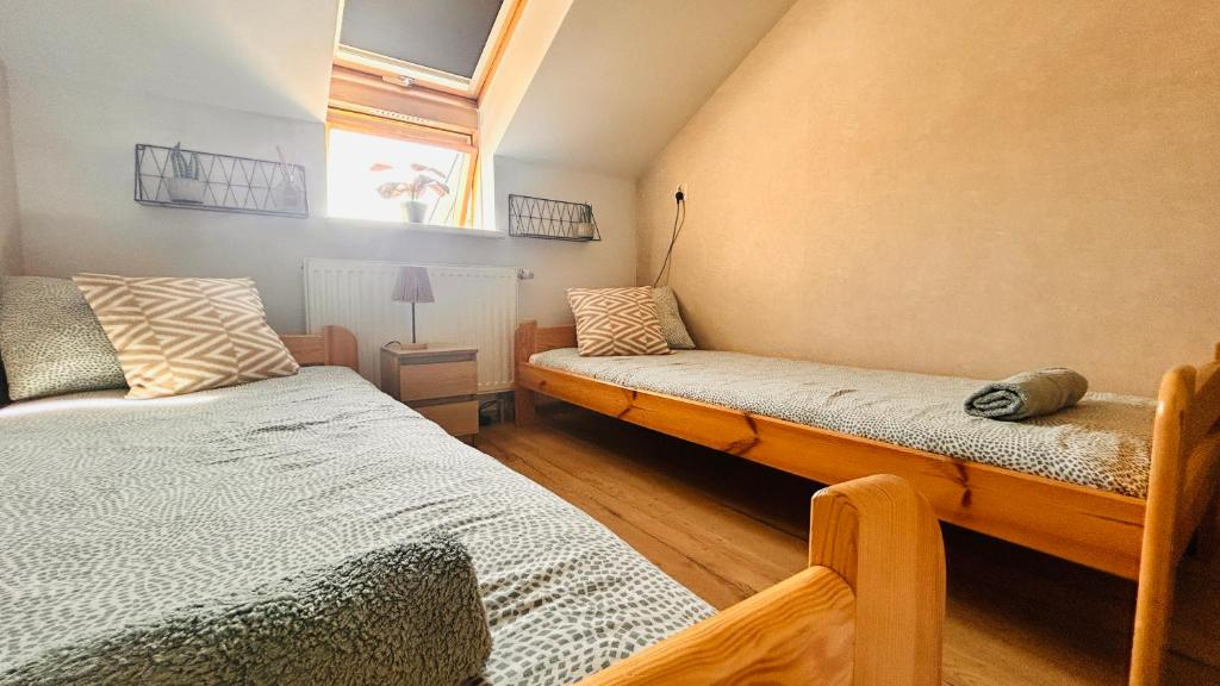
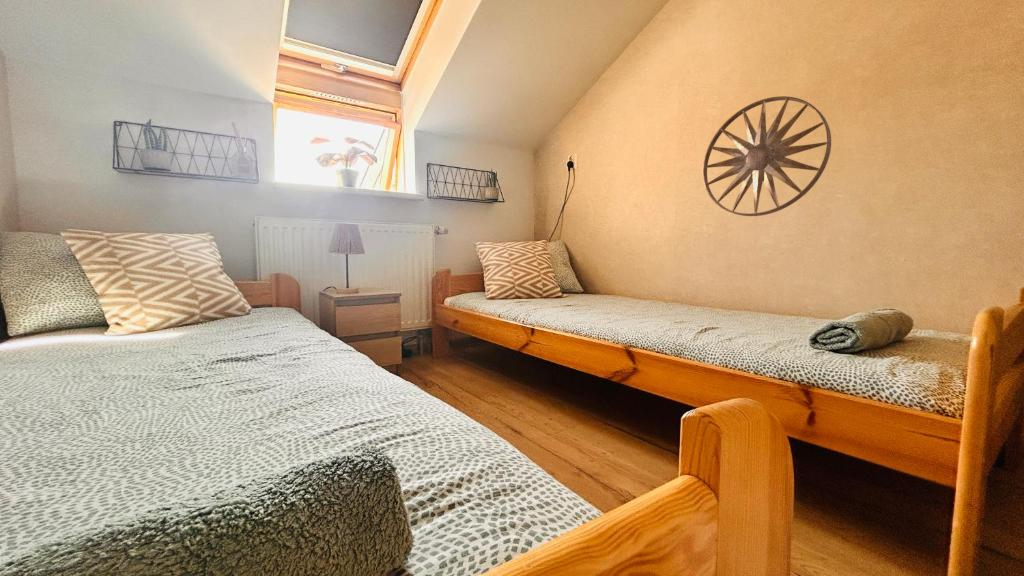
+ wall art (760, 157)
